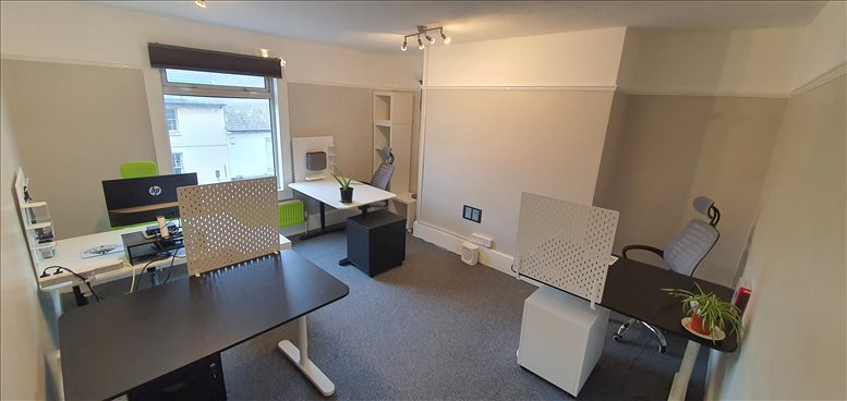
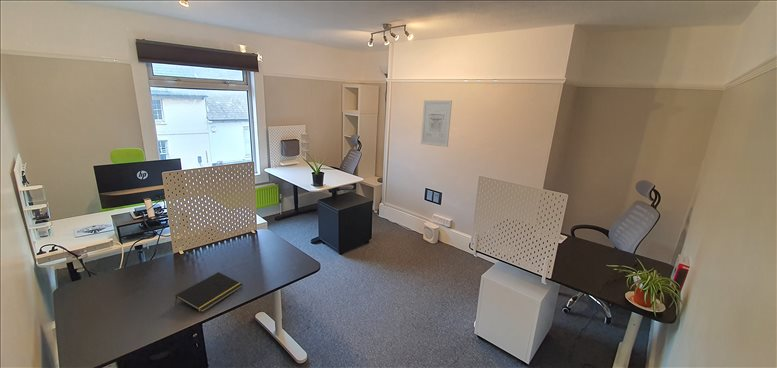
+ wall art (435, 123)
+ notepad (211, 290)
